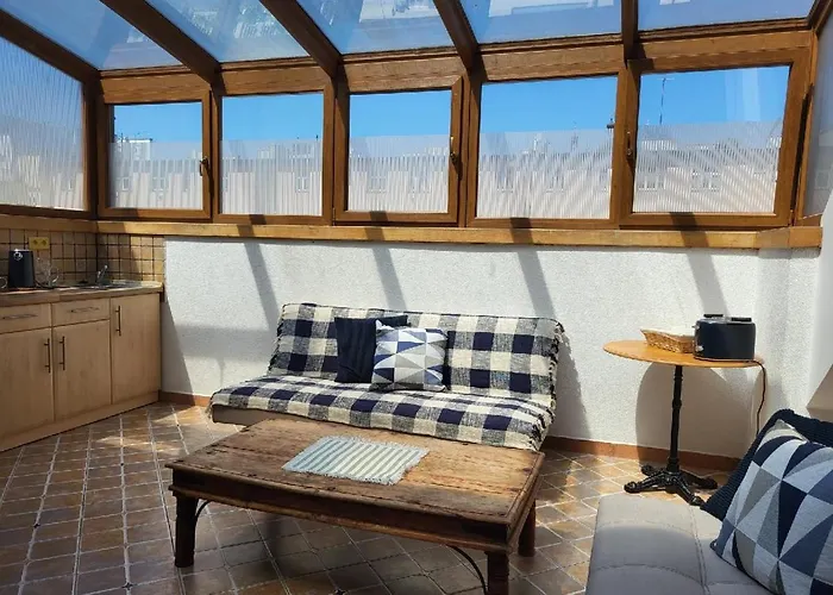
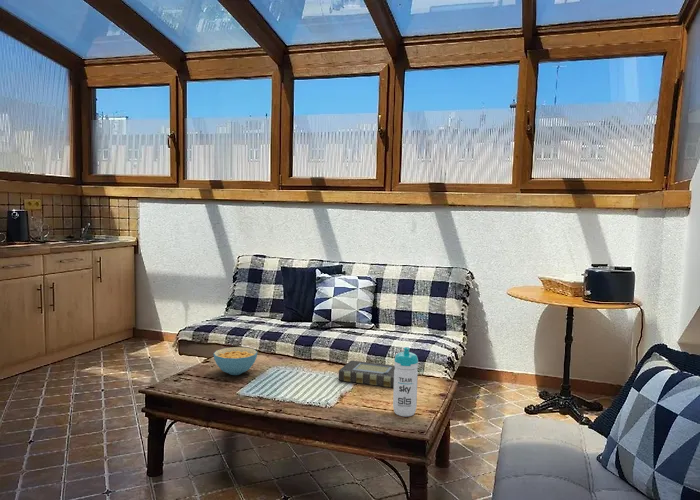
+ book (373, 372)
+ water bottle (405, 380)
+ cereal bowl (235, 362)
